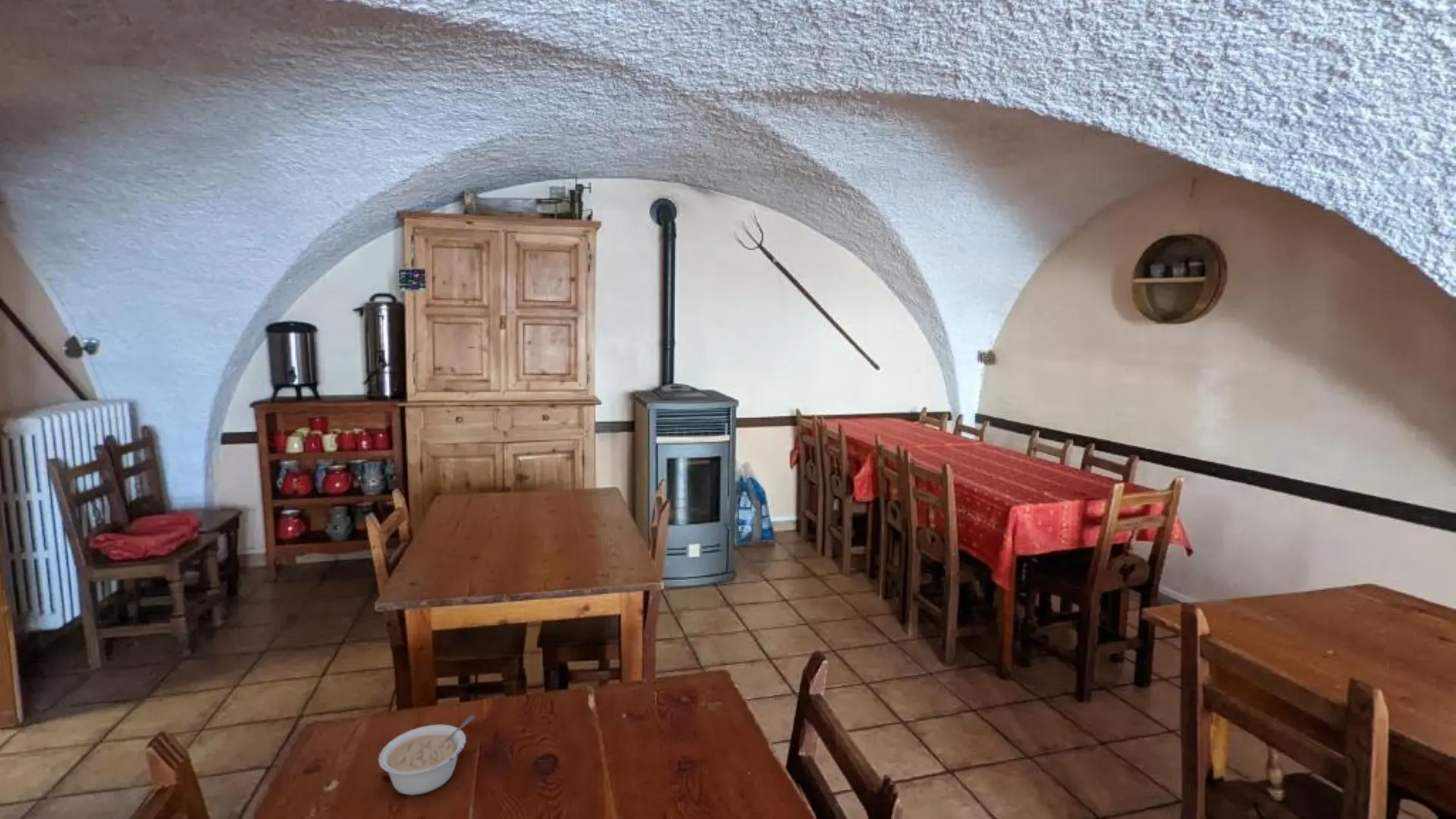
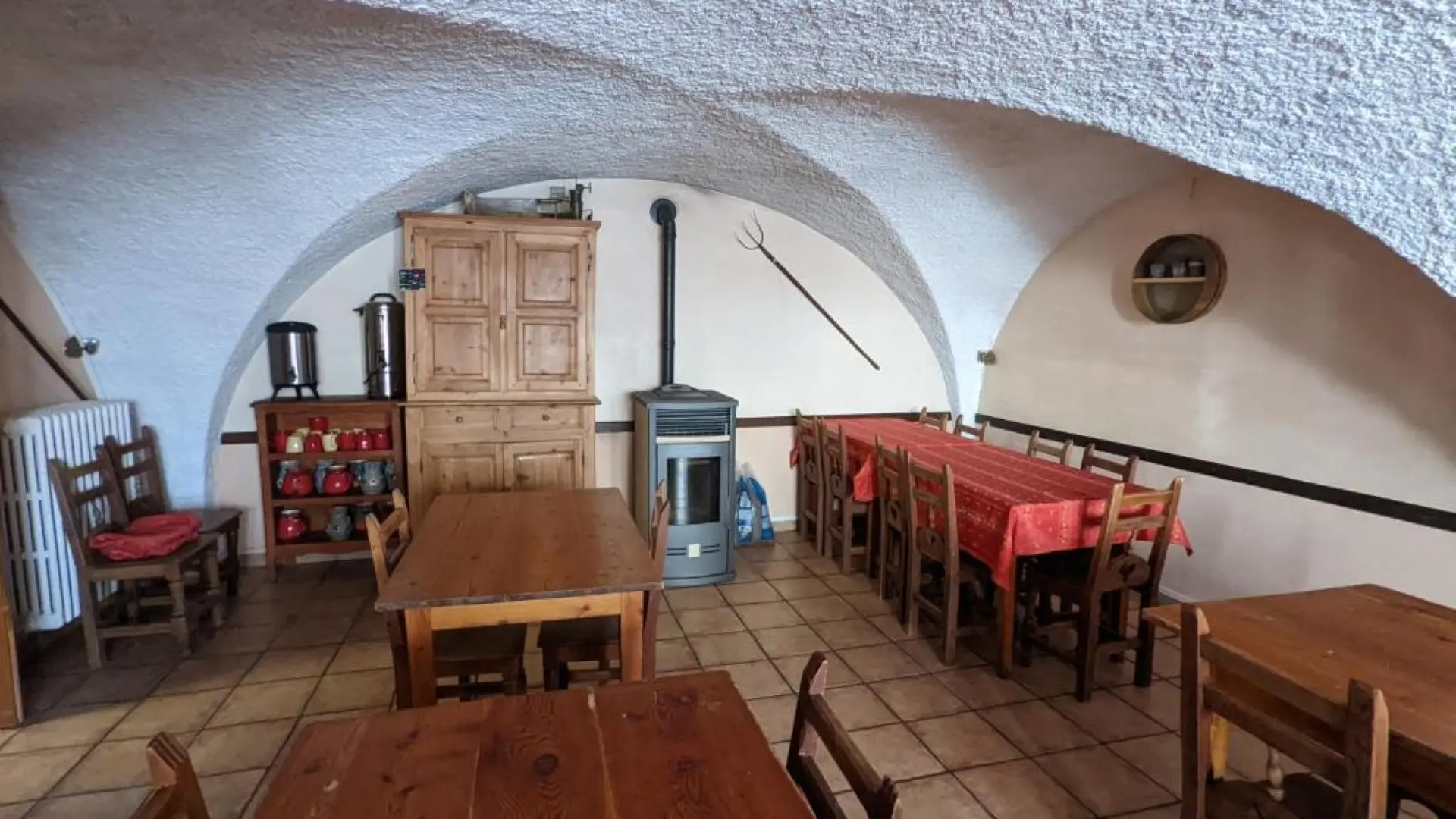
- legume (425, 757)
